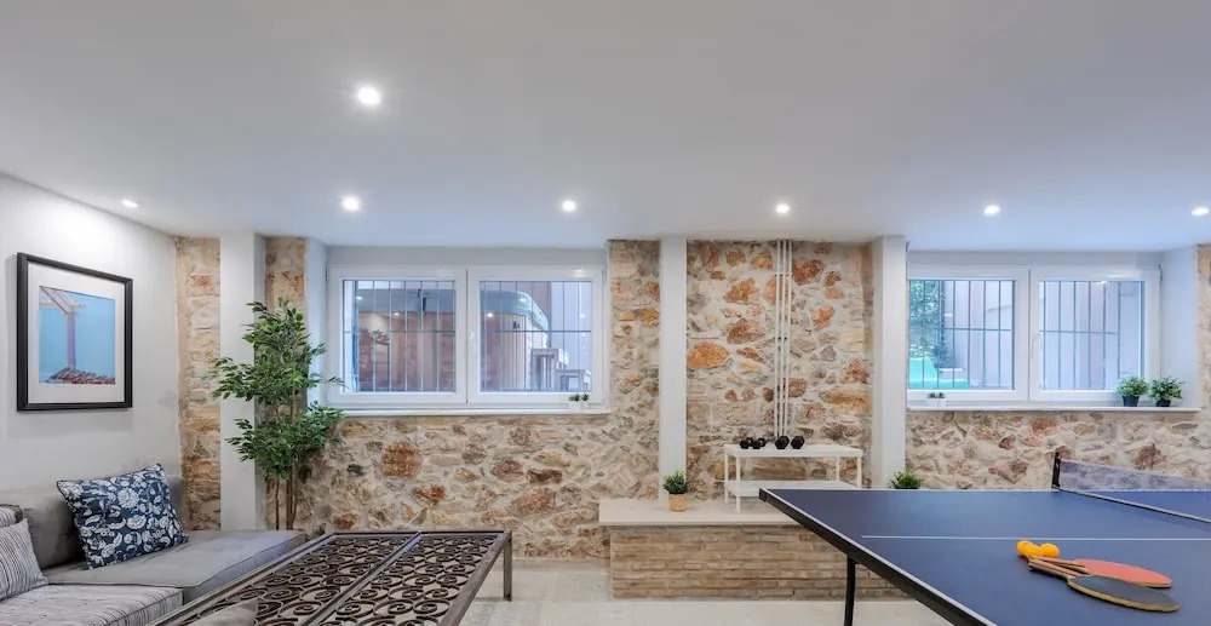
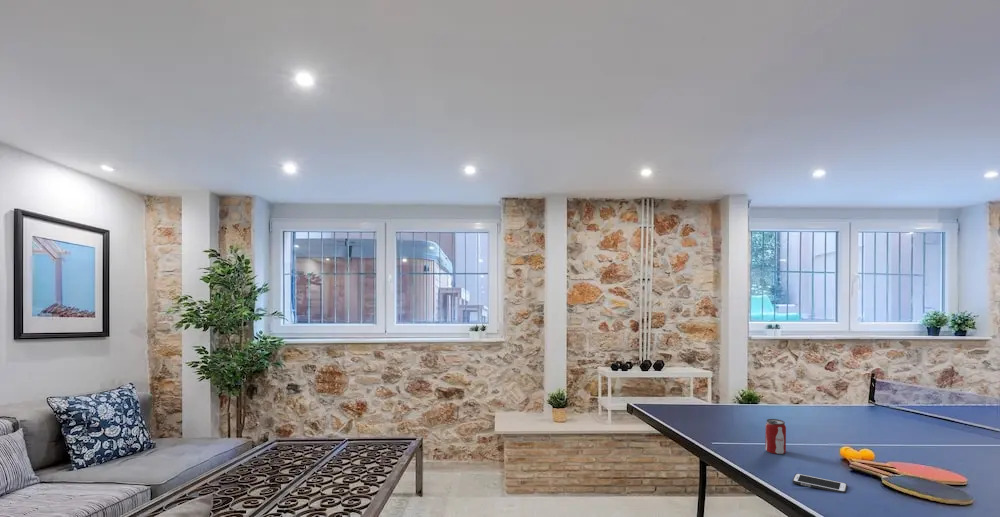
+ cell phone (819, 483)
+ beverage can (775, 436)
